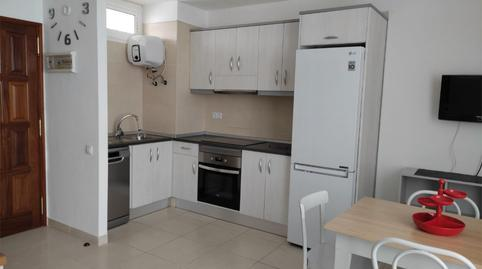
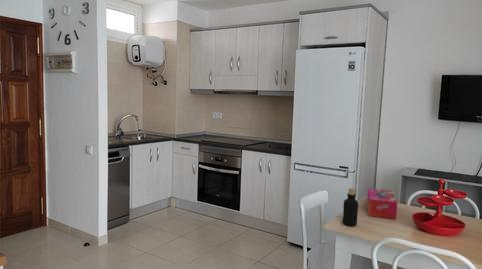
+ bottle (350, 206)
+ tissue box (381, 202)
